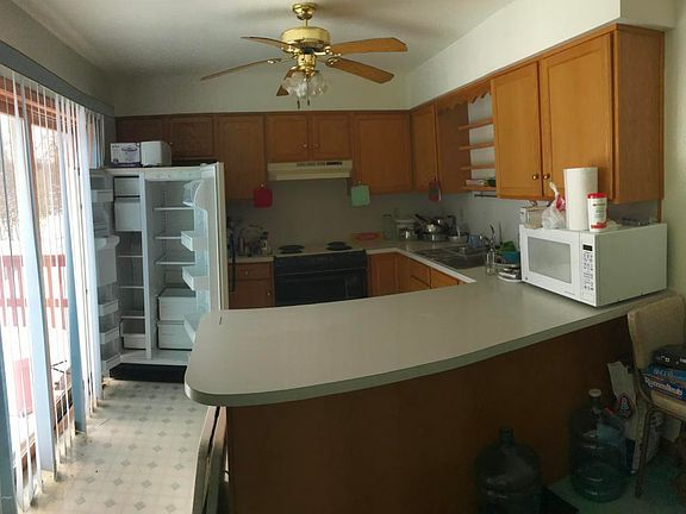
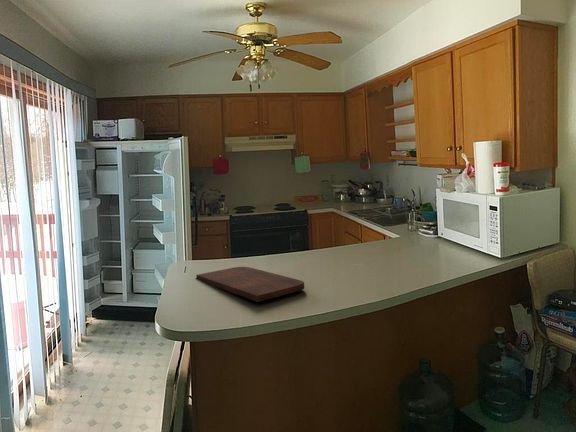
+ cutting board (249, 281)
